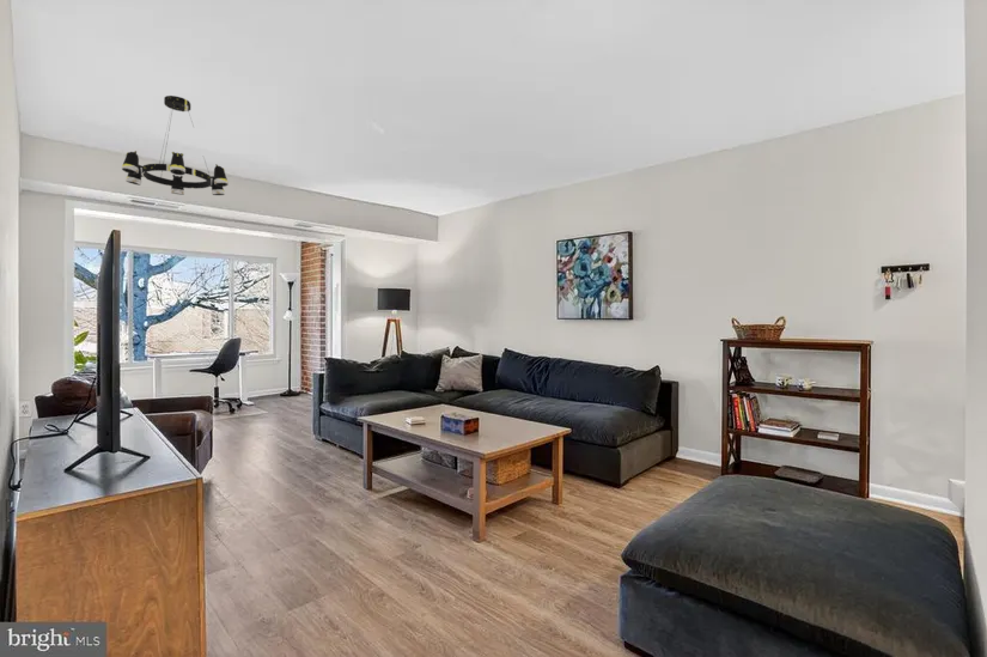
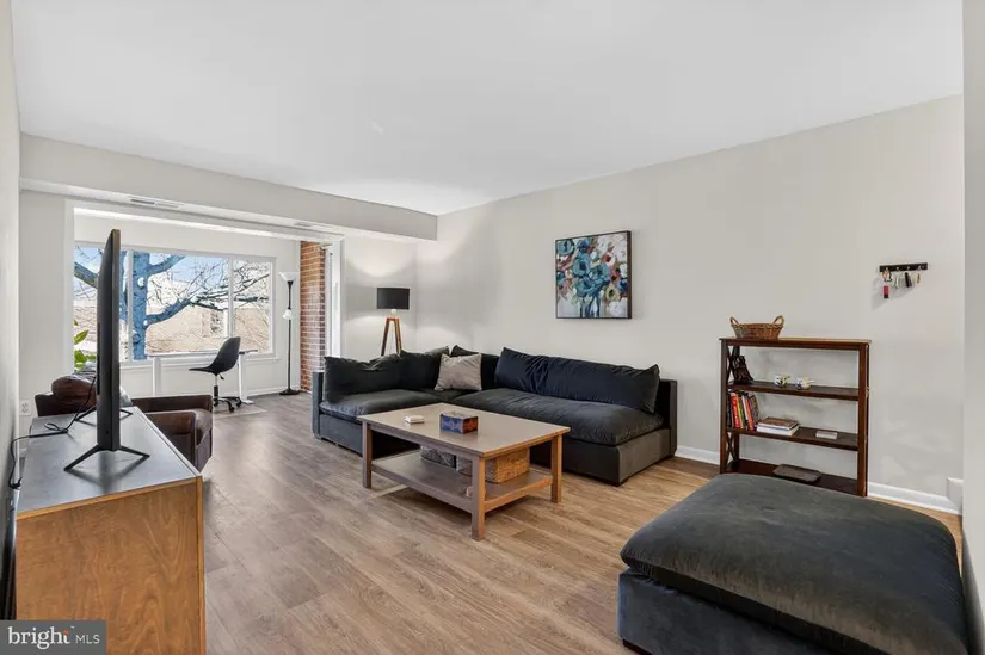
- chandelier (173, 152)
